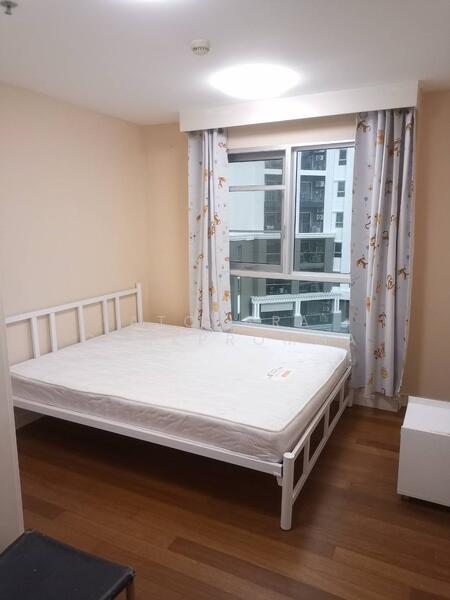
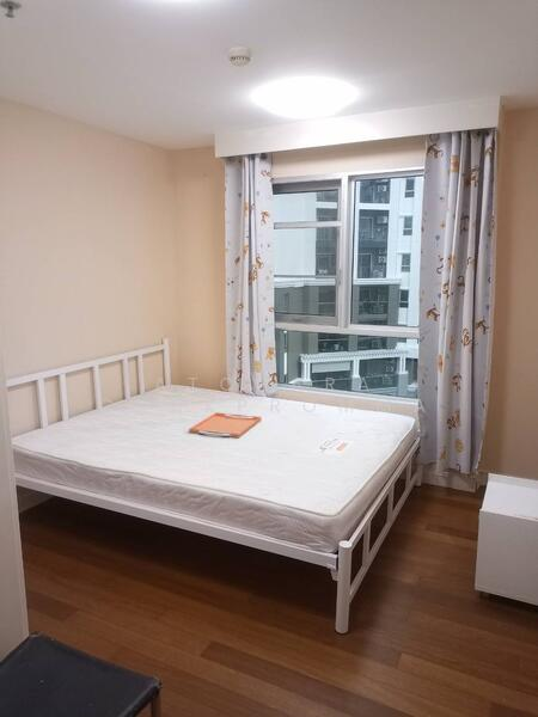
+ serving tray (226, 424)
